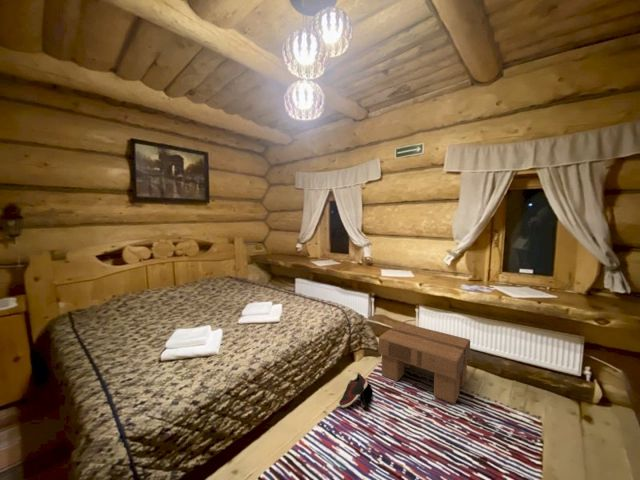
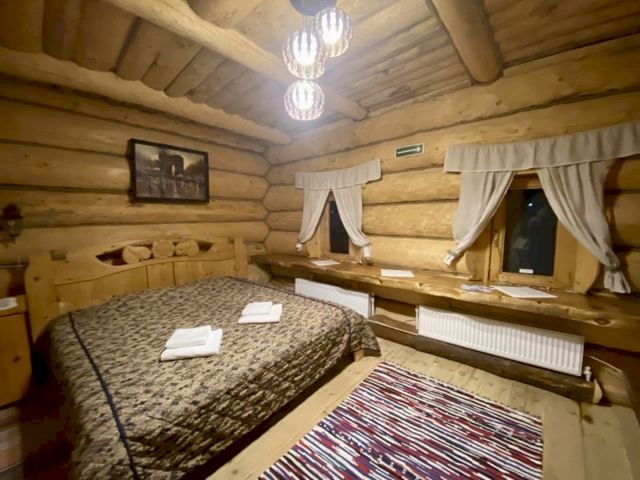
- shoe (356, 387)
- footstool (423, 357)
